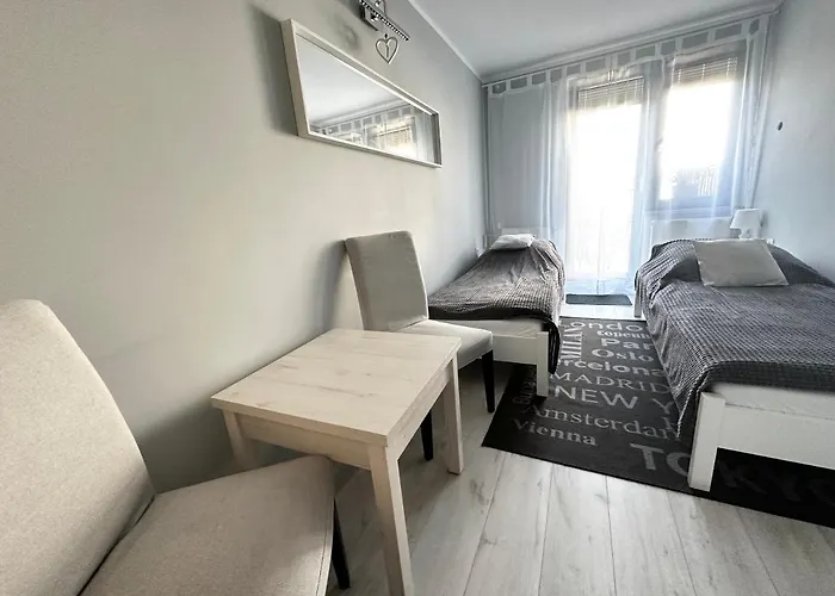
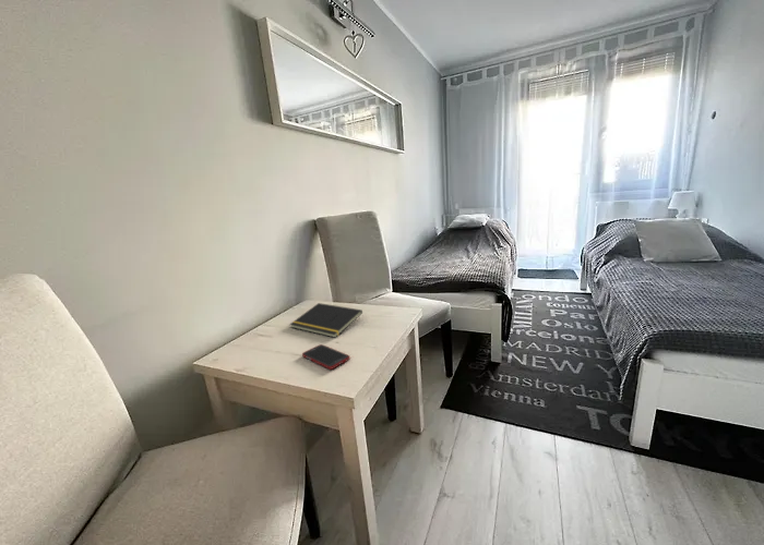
+ cell phone (325, 355)
+ notepad (325, 318)
